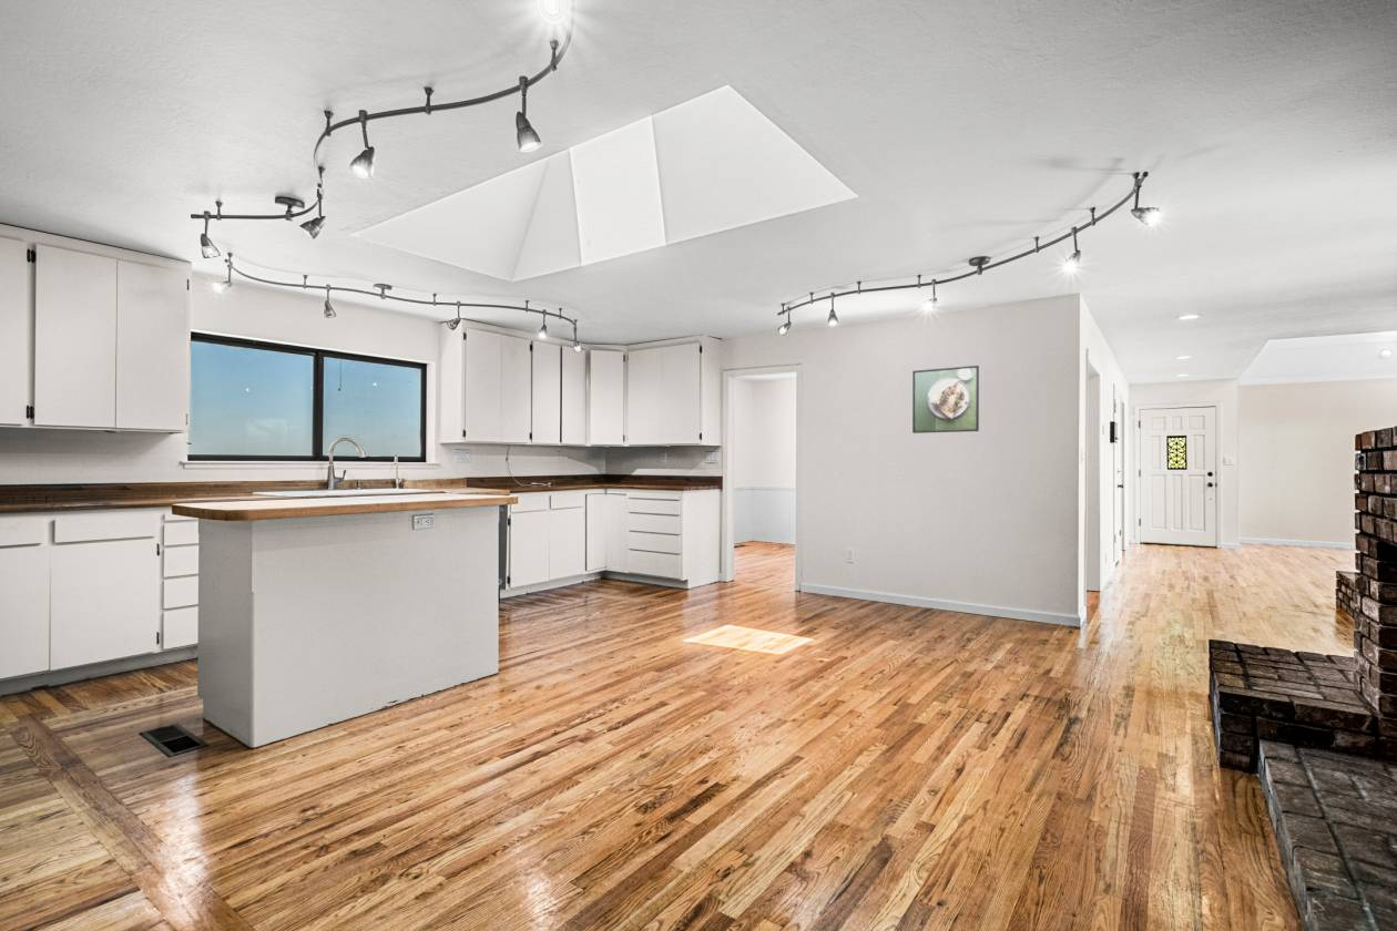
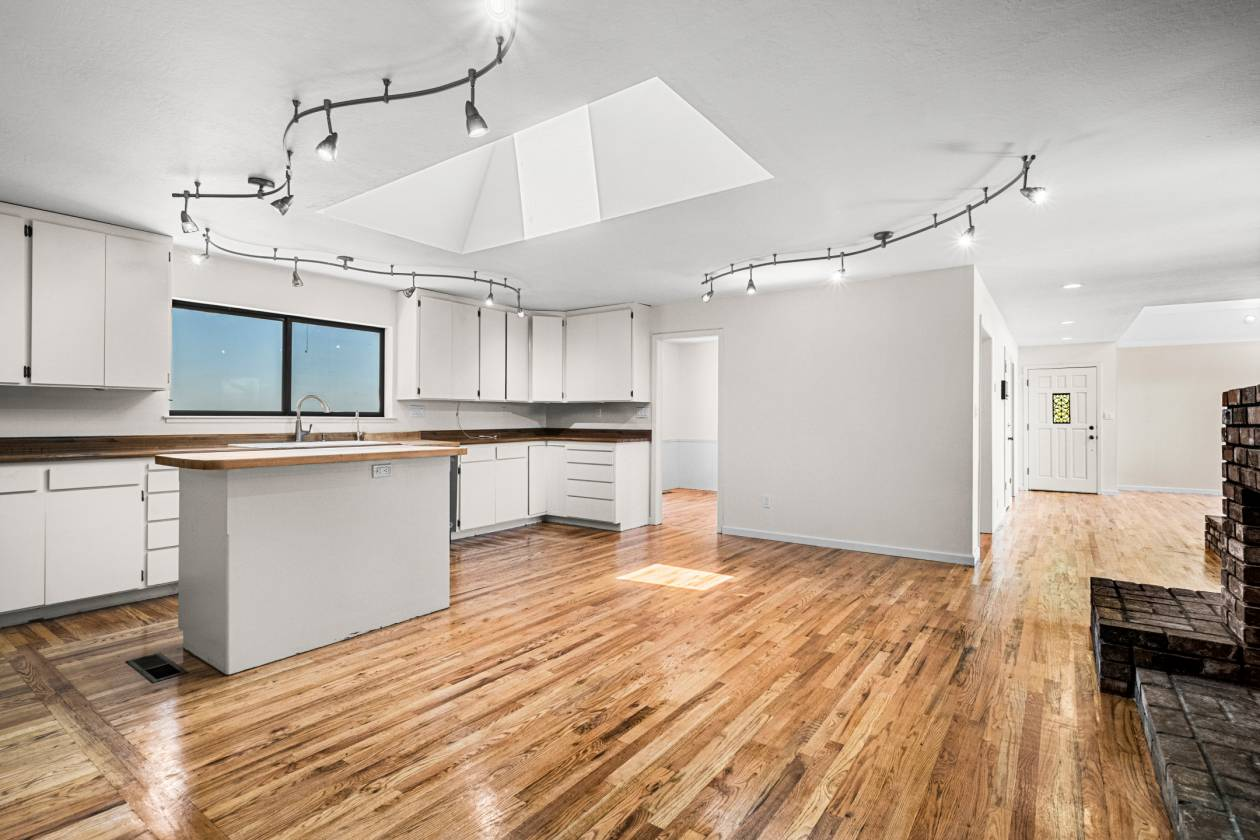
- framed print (945, 400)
